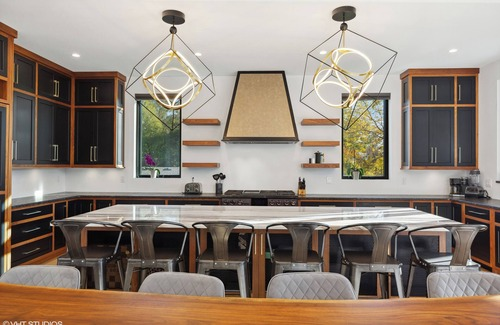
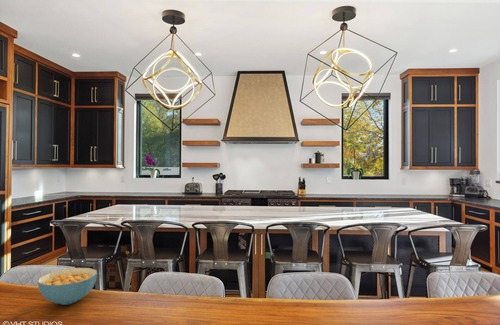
+ cereal bowl (68, 288)
